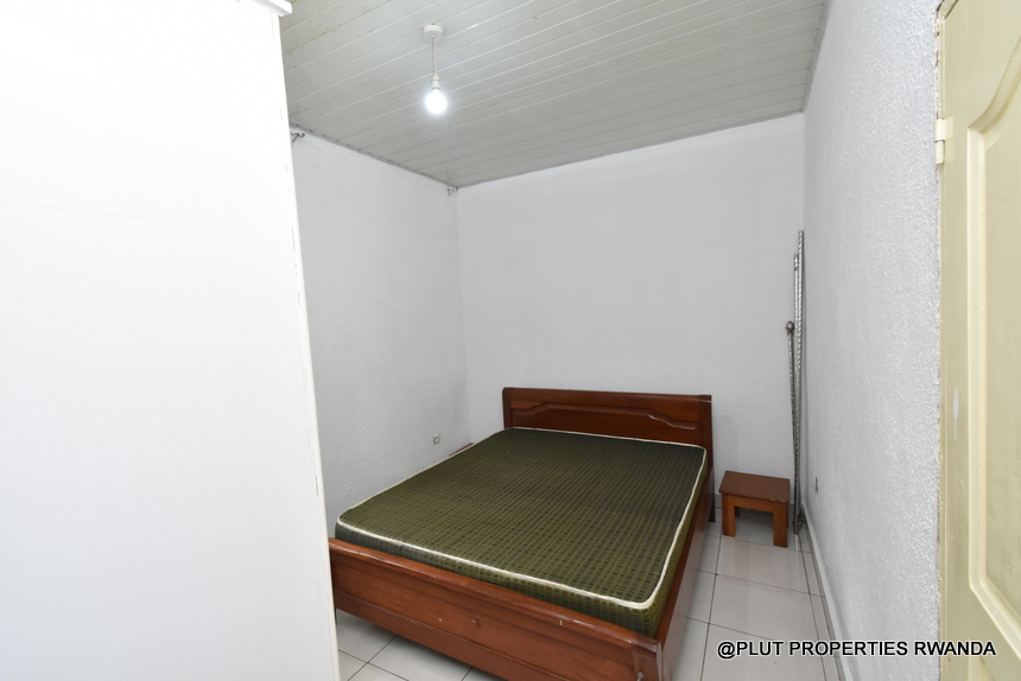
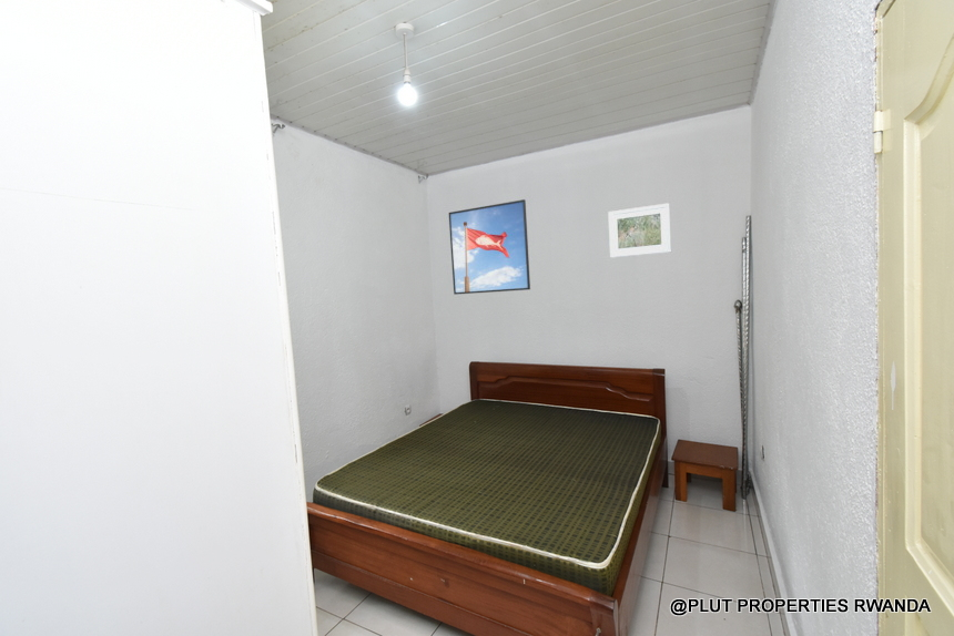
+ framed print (487, 249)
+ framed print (638, 230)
